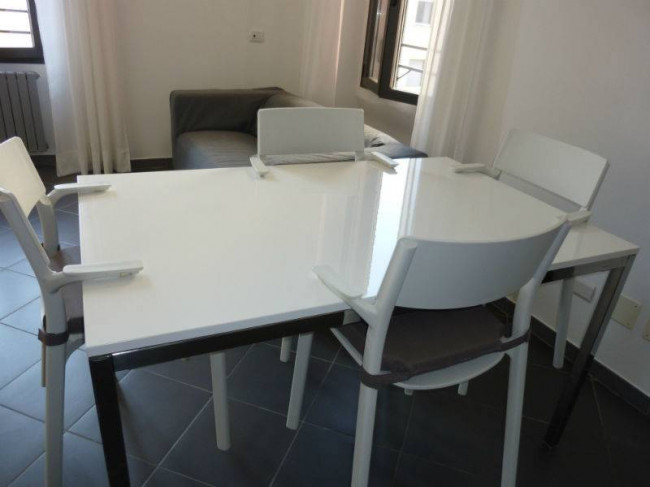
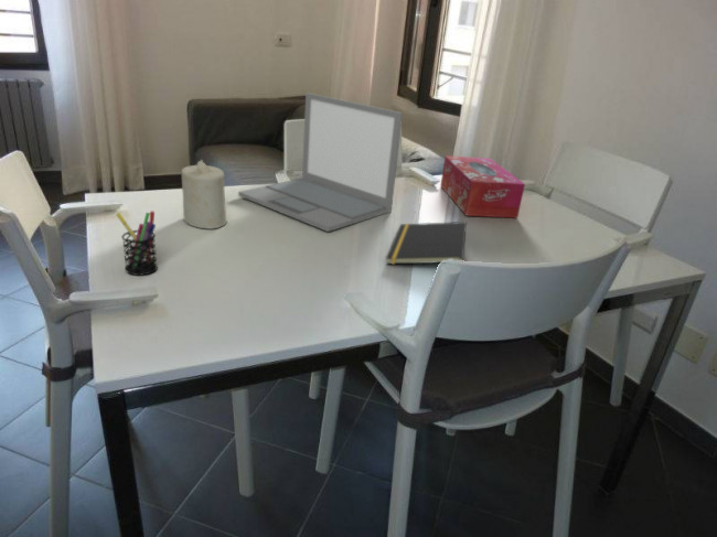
+ tissue box (479, 184)
+ laptop (317, 155)
+ pen holder (142, 238)
+ notepad (428, 241)
+ candle (204, 191)
